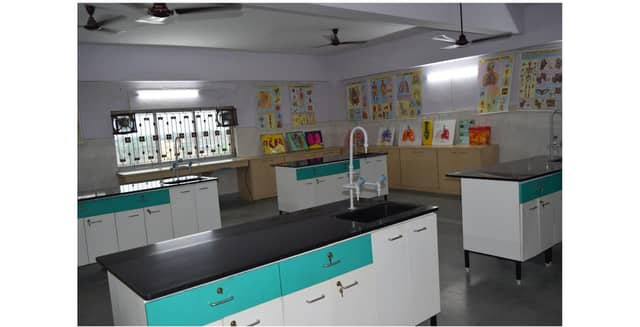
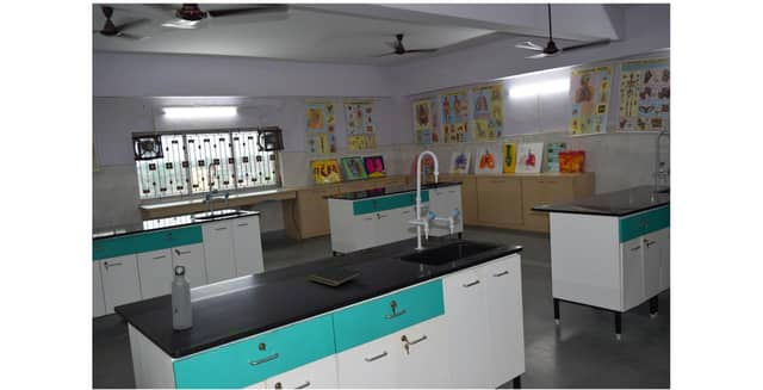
+ notepad (334, 276)
+ water bottle (181, 296)
